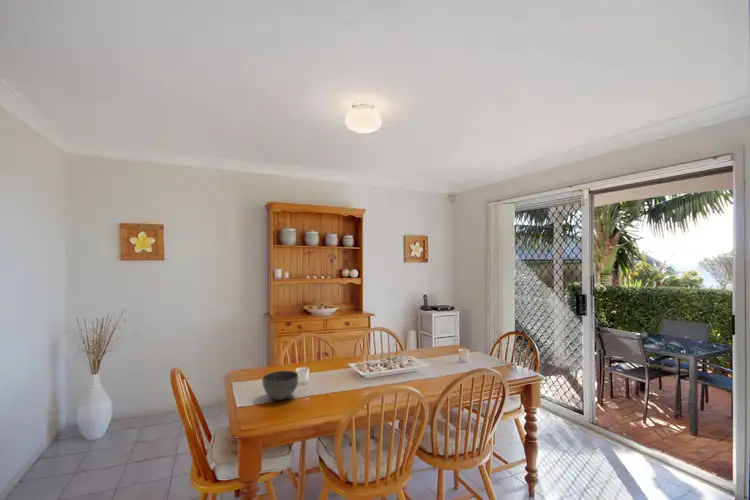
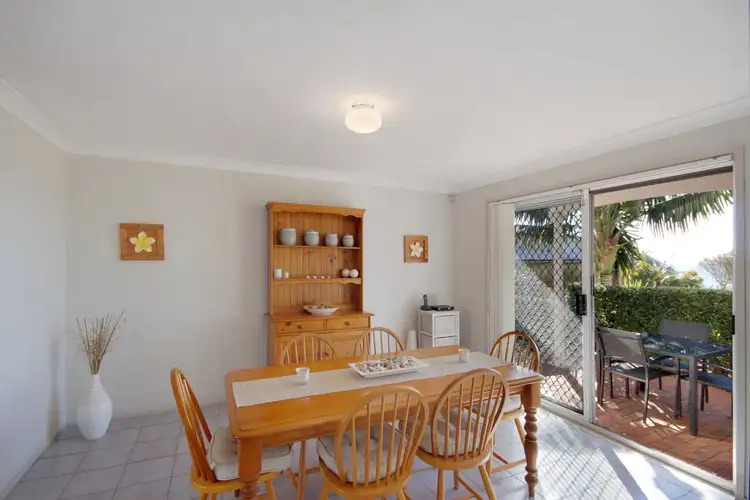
- bowl (280, 386)
